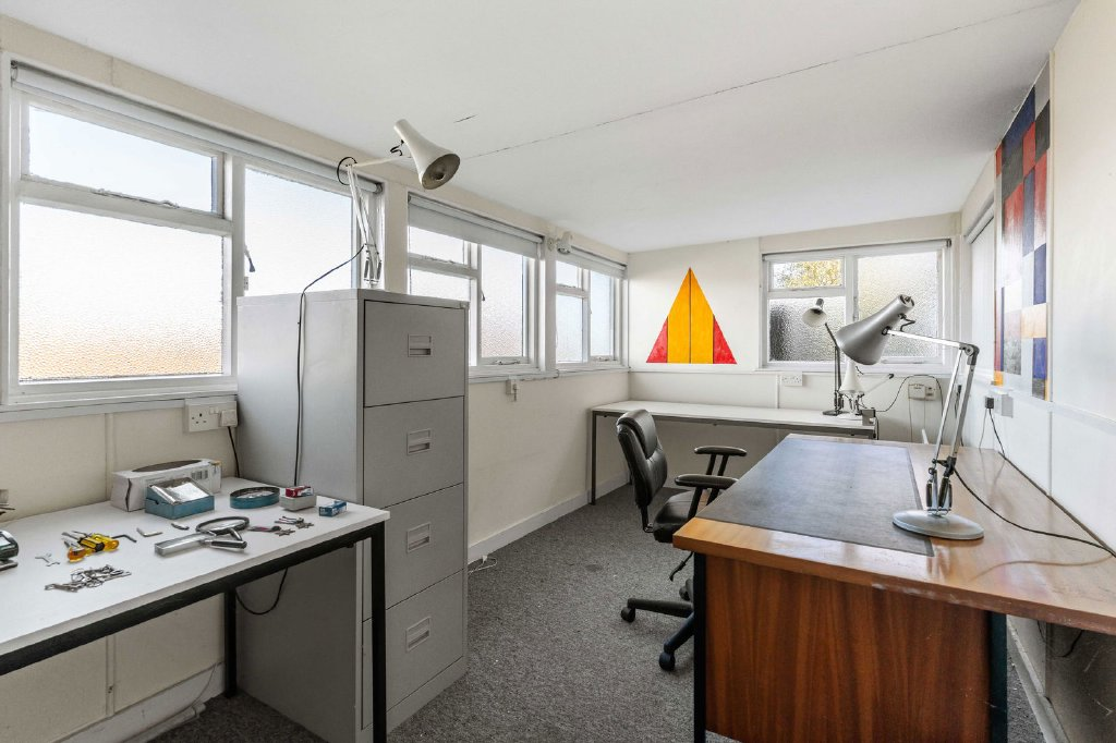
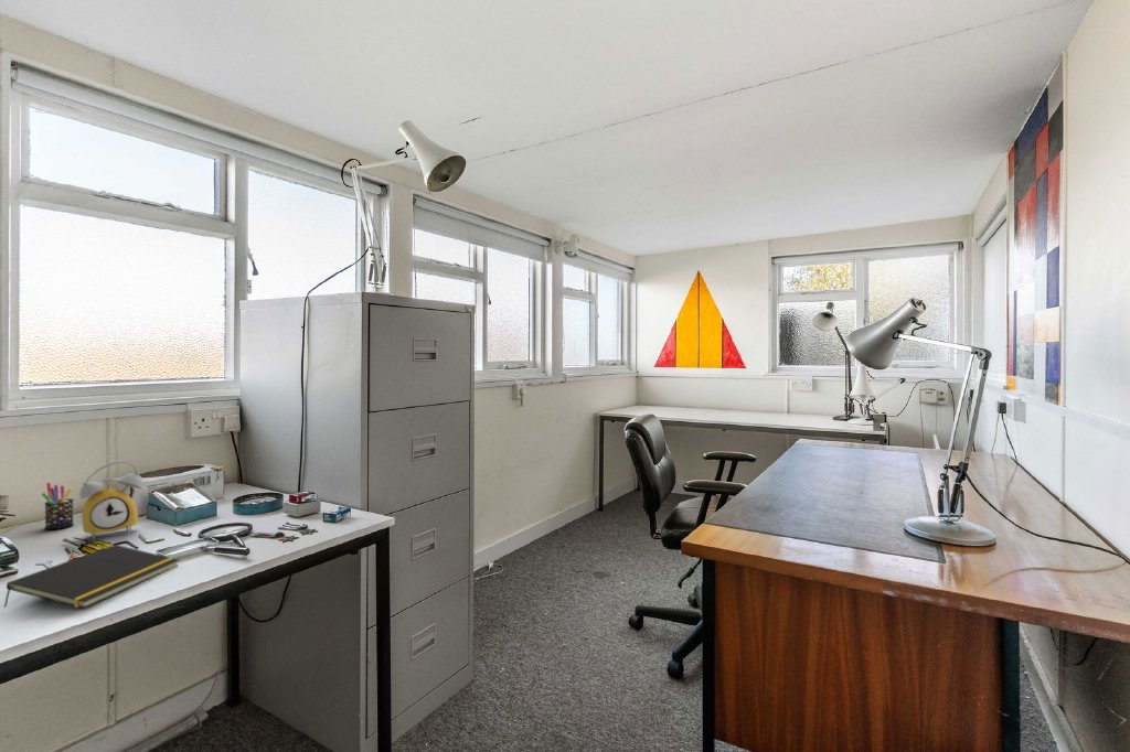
+ pen holder (55, 505)
+ alarm clock (110, 496)
+ notepad (100, 572)
